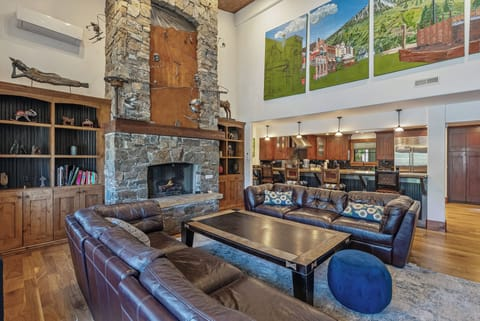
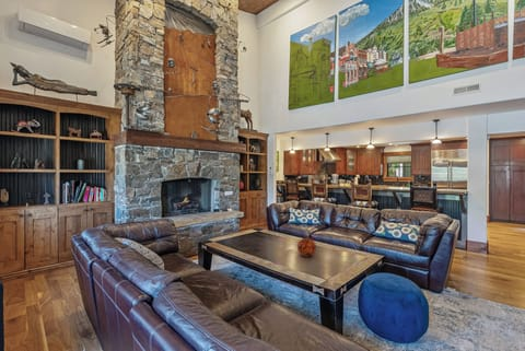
+ decorative ball (306, 247)
